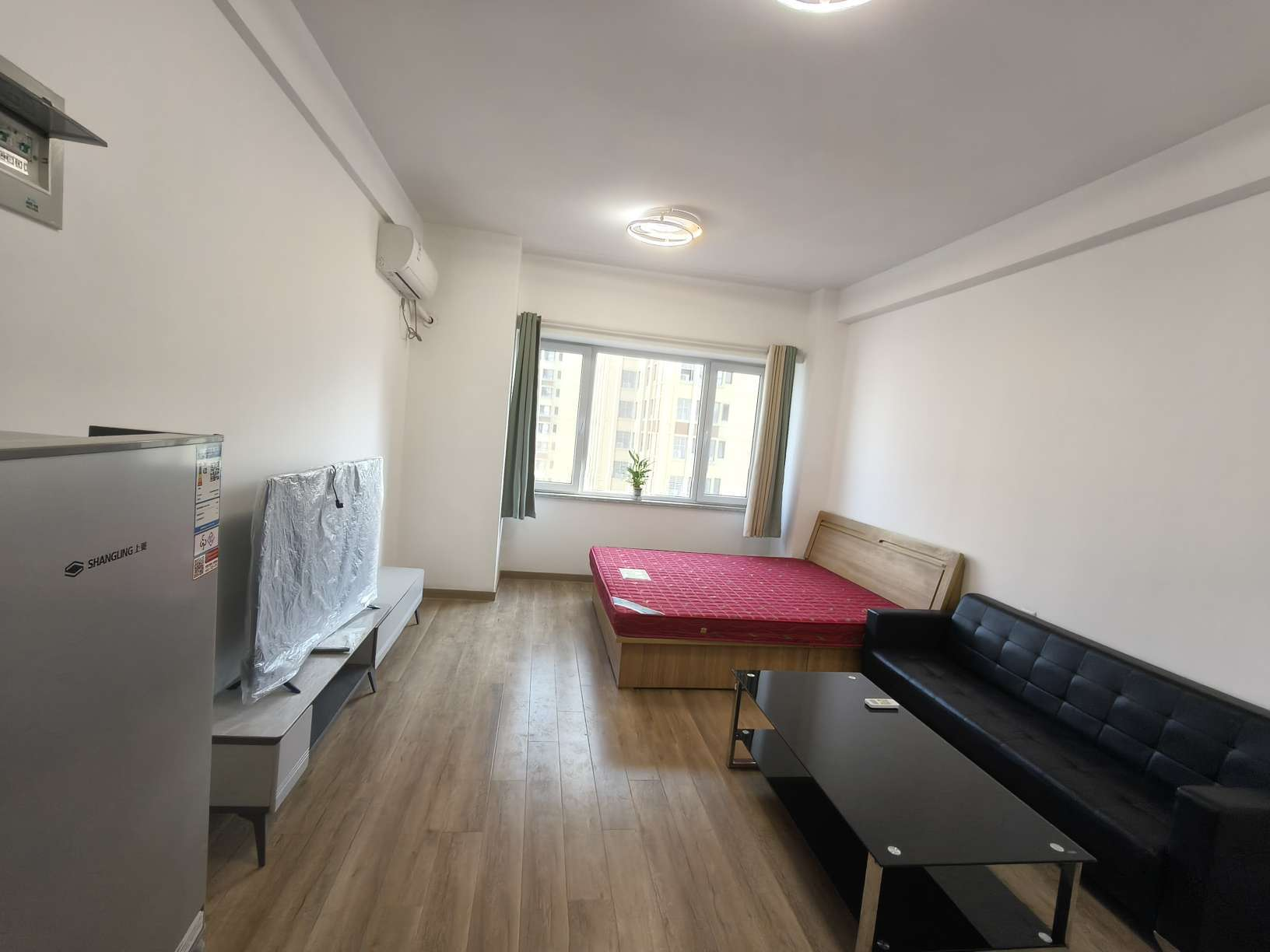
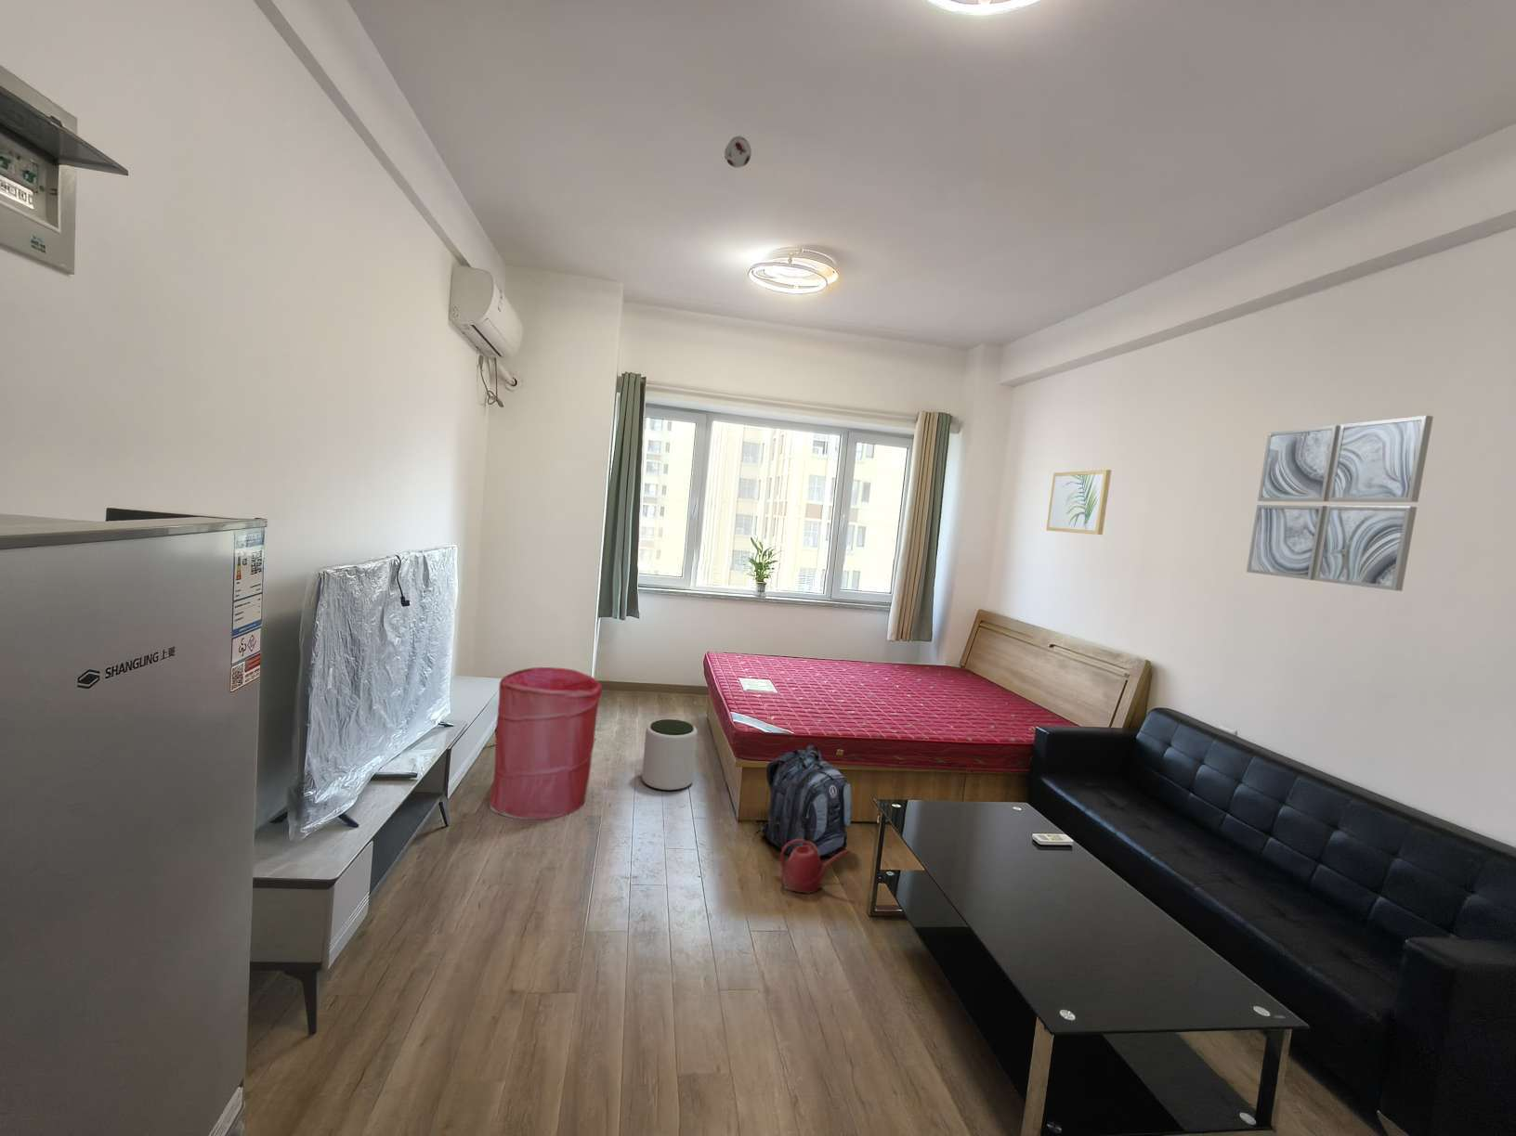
+ backpack (807, 794)
+ smoke detector (738, 152)
+ wall art (1329, 501)
+ wall art (1077, 502)
+ laundry hamper (547, 737)
+ watering can (814, 863)
+ plant pot (670, 754)
